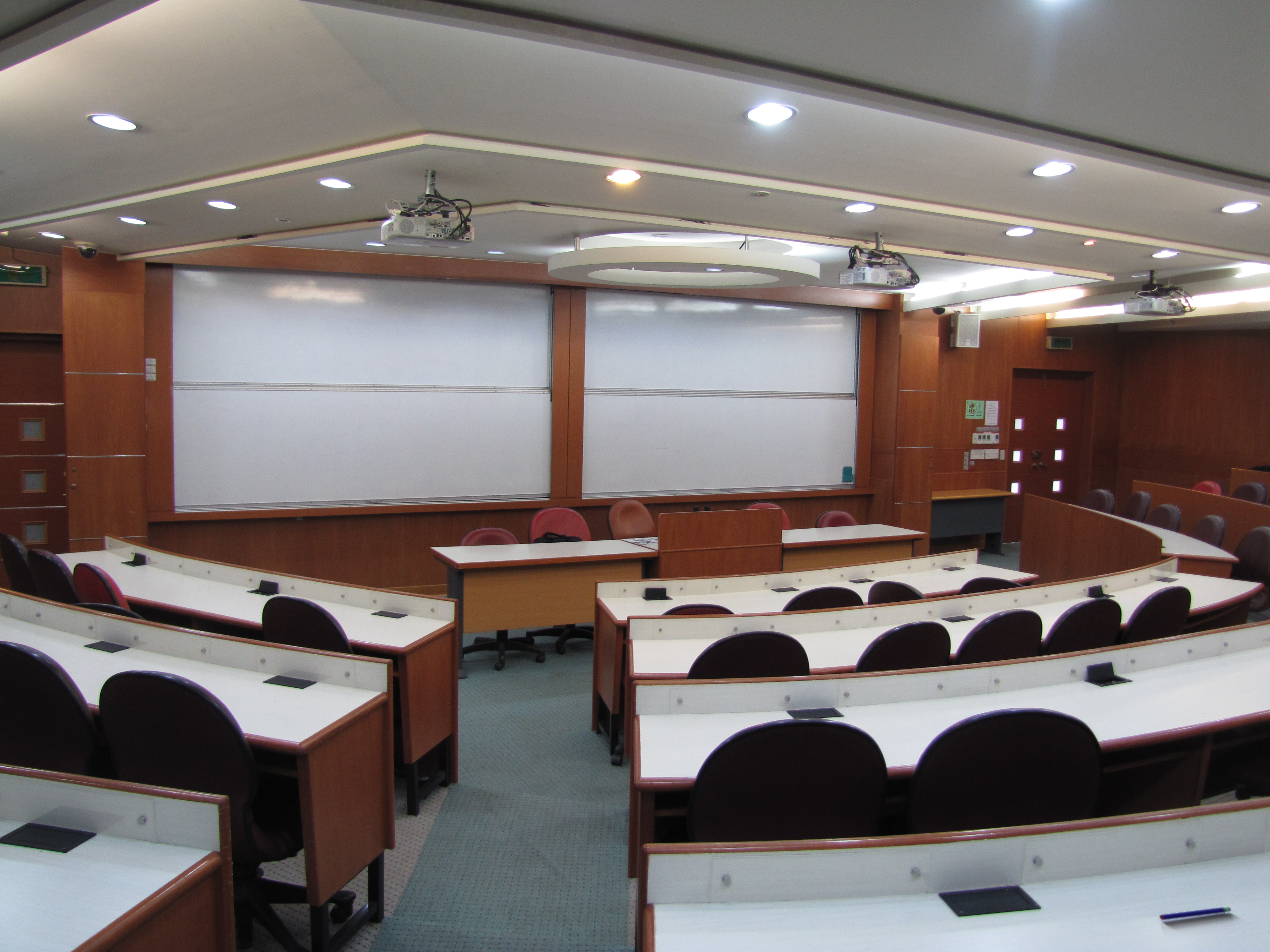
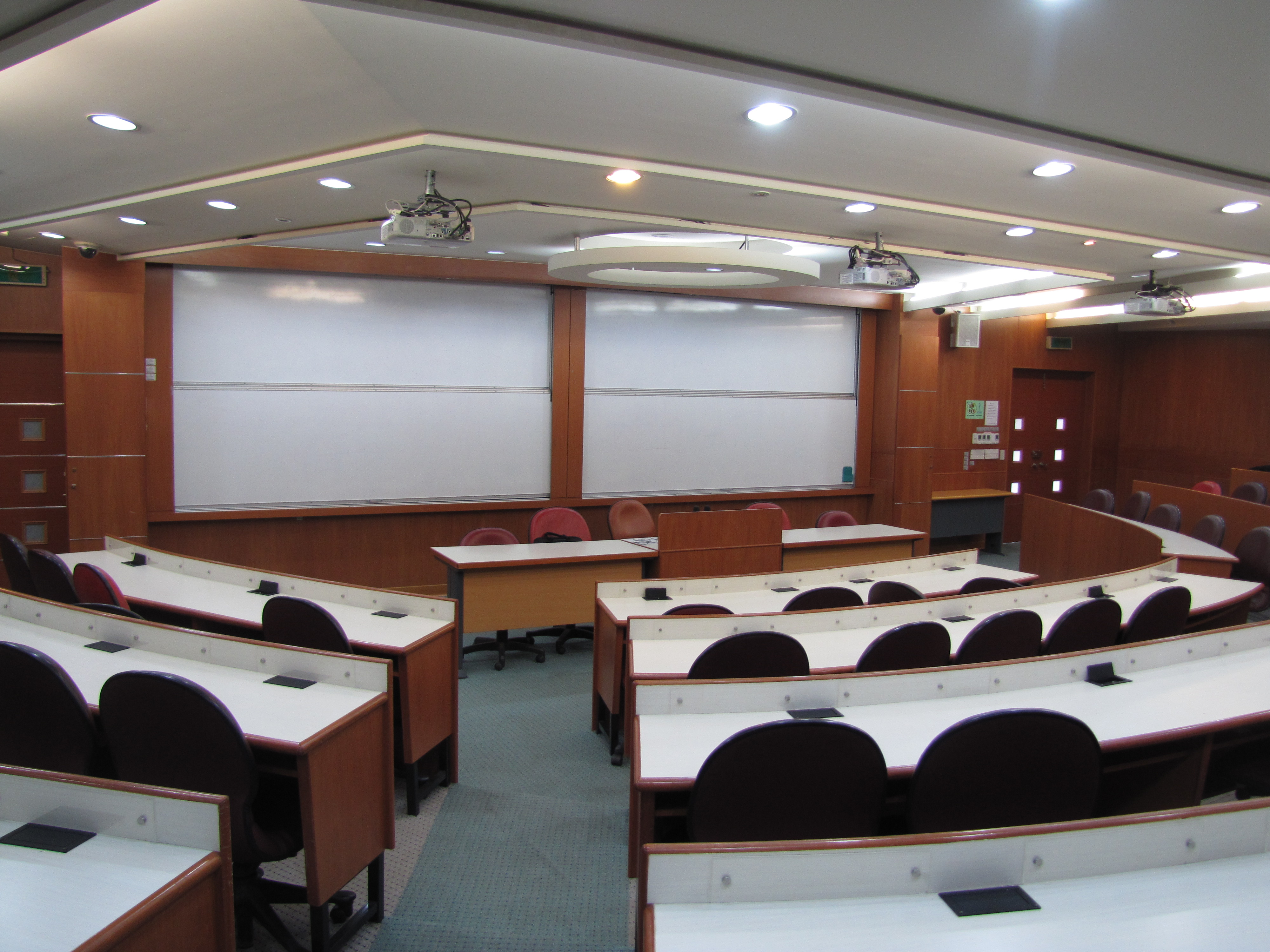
- pen (1196, 913)
